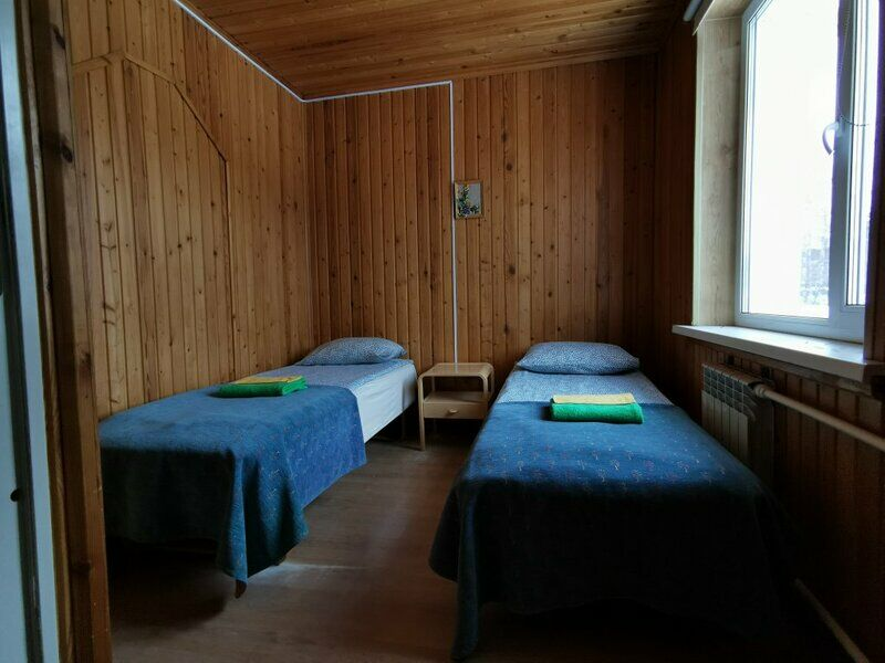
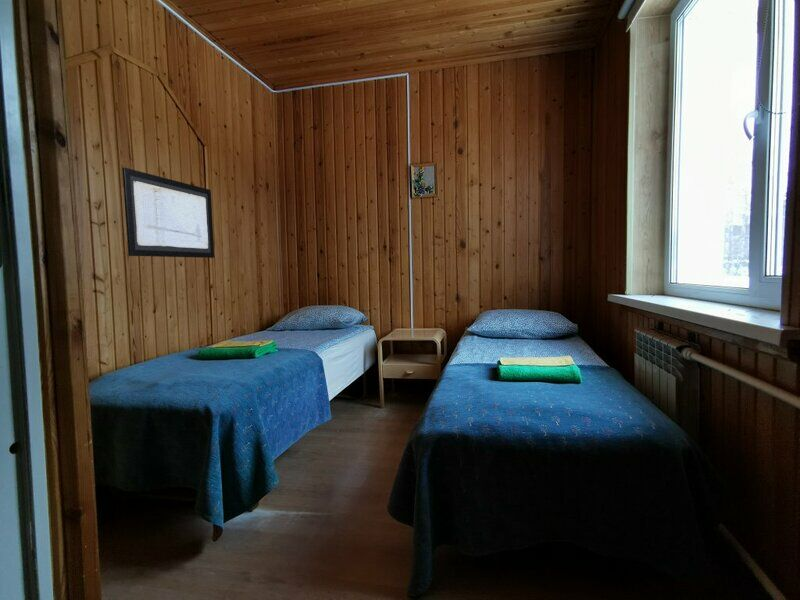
+ wall art (174, 218)
